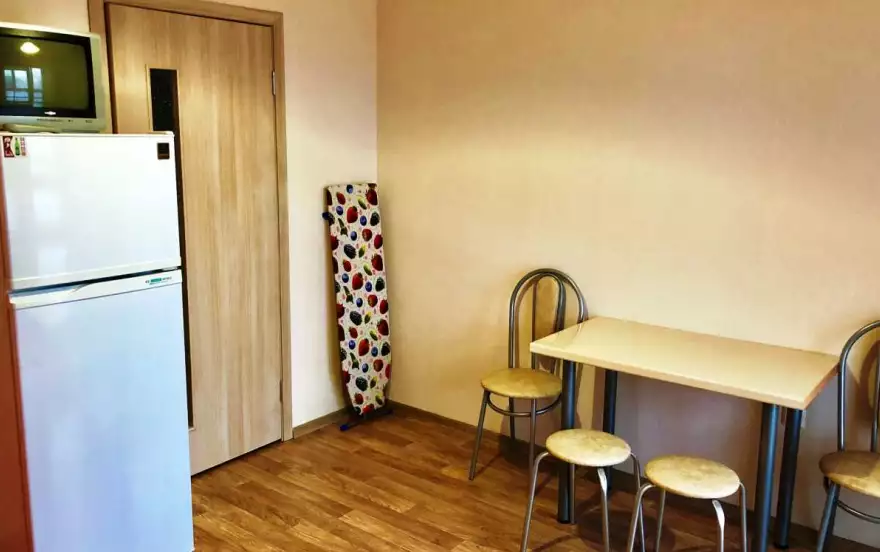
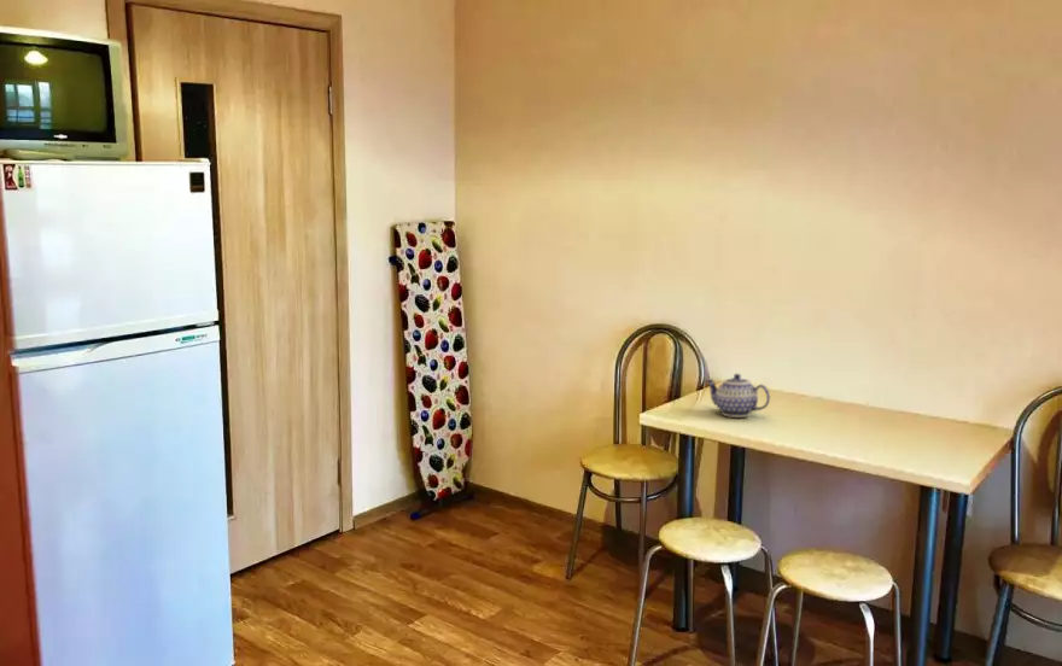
+ teapot (736, 393)
